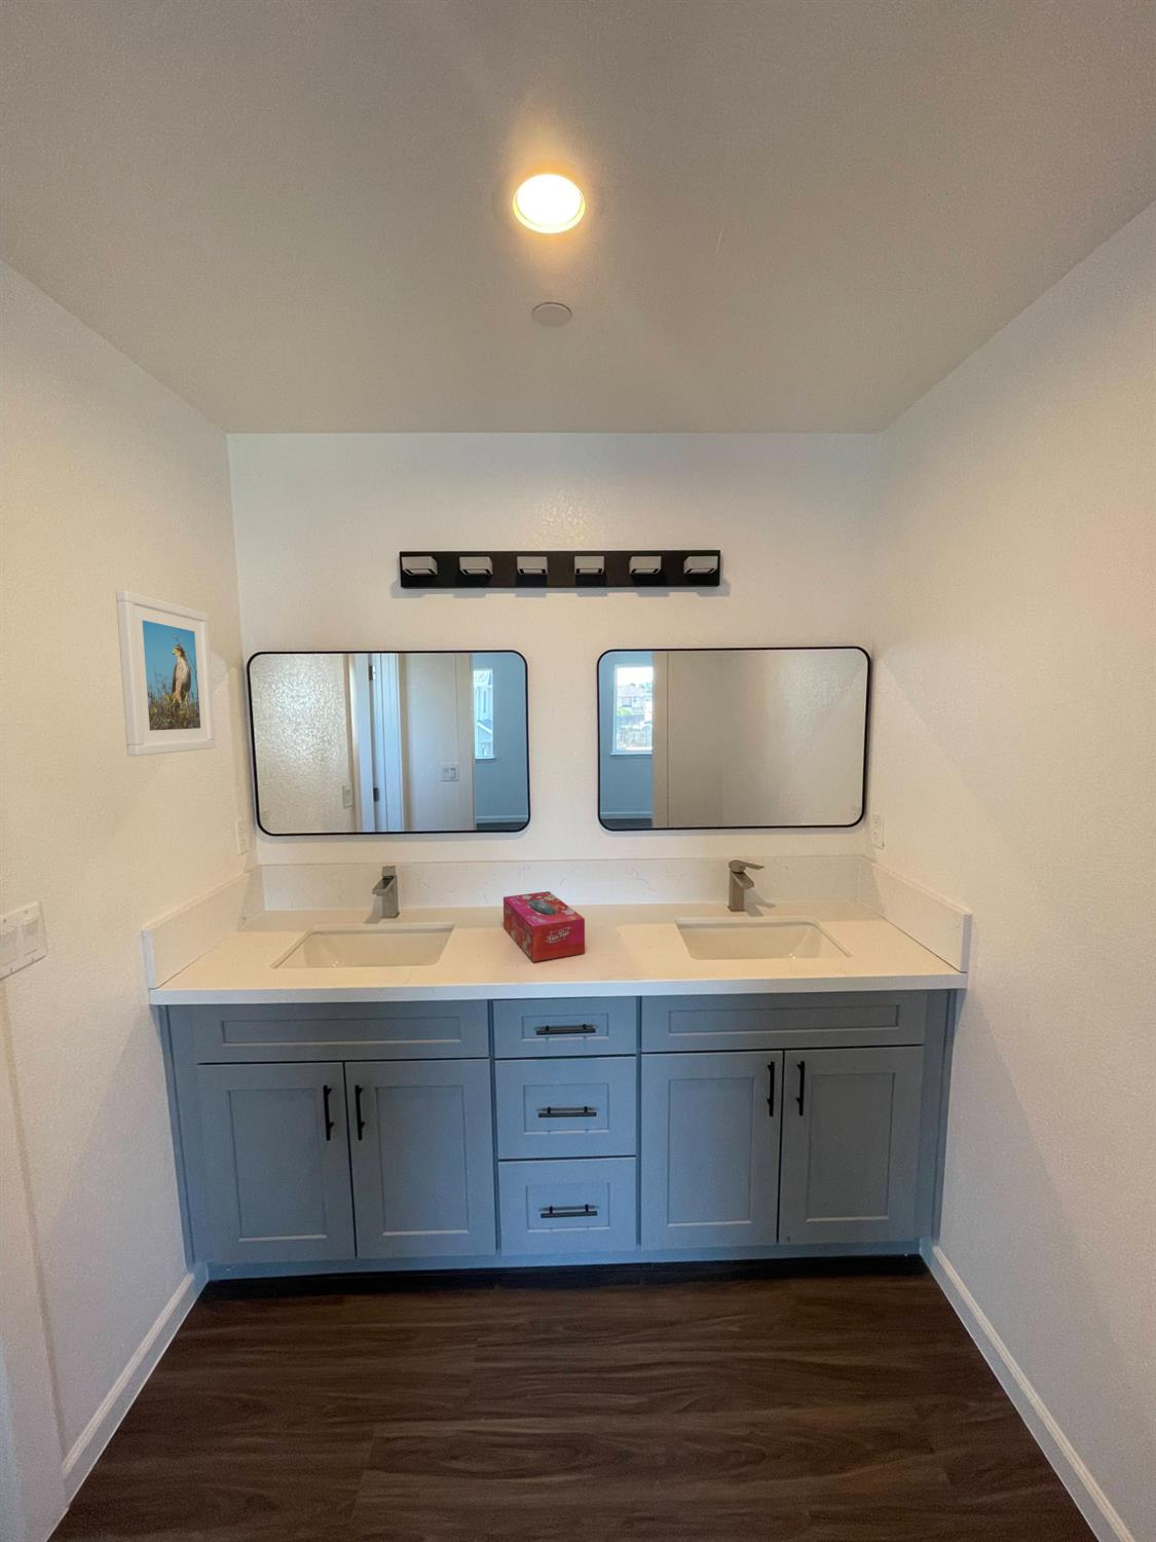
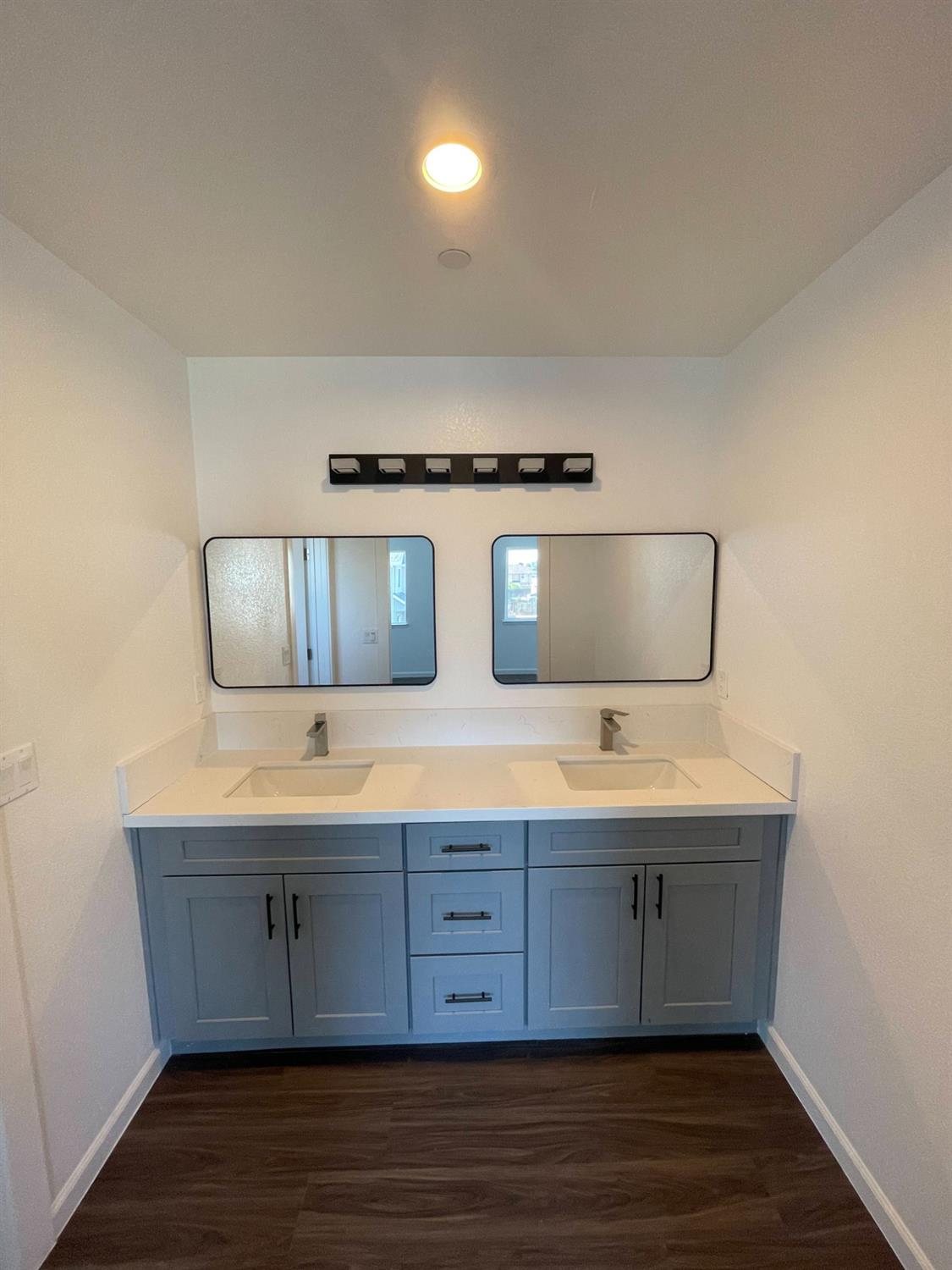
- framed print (170, 678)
- tissue box (542, 923)
